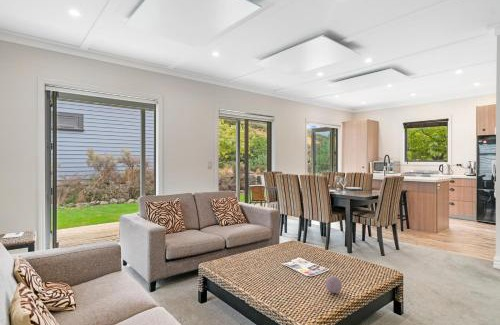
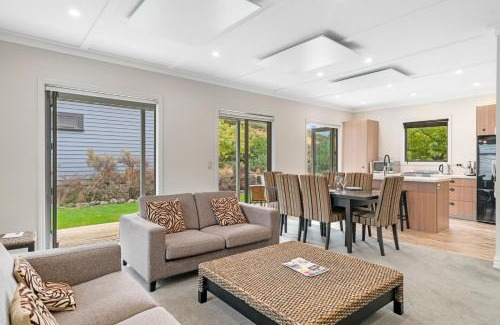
- decorative ball (333, 284)
